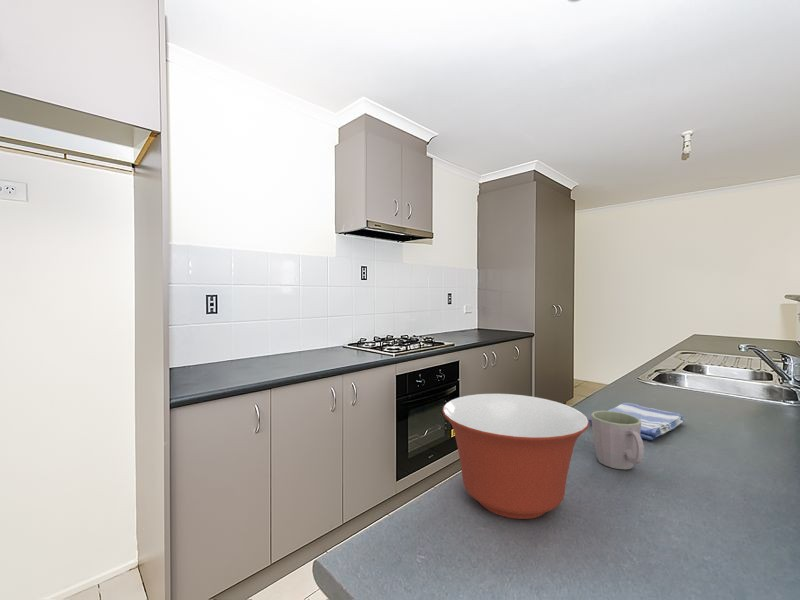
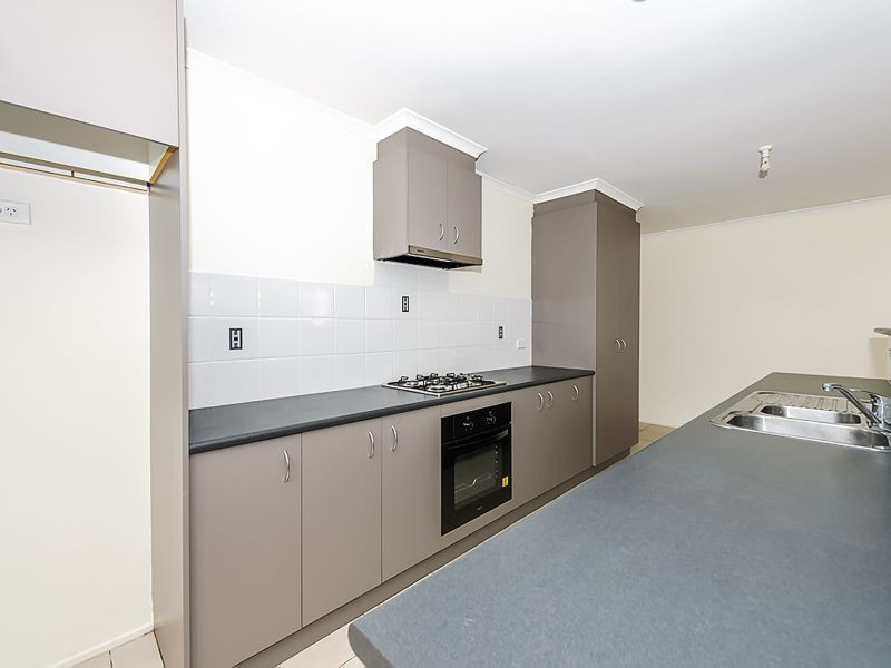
- mug (620, 443)
- mixing bowl (511, 455)
- dish towel (637, 417)
